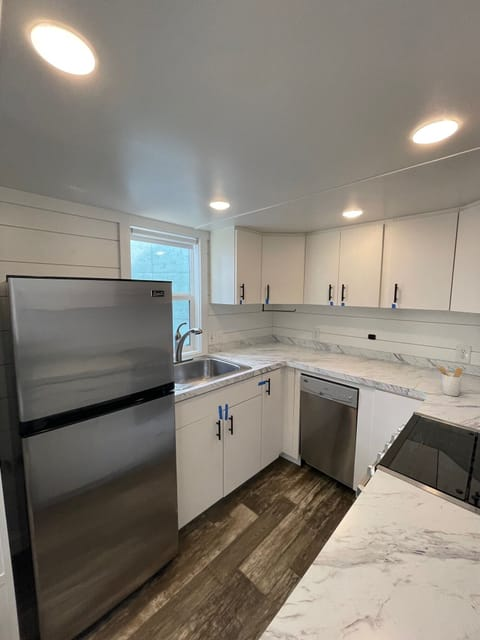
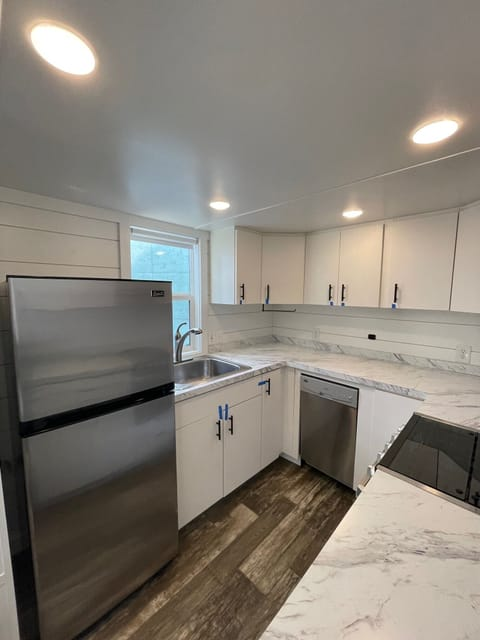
- utensil holder (447, 379)
